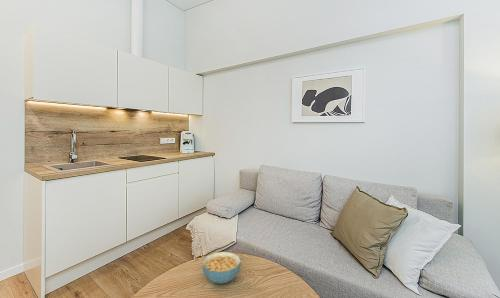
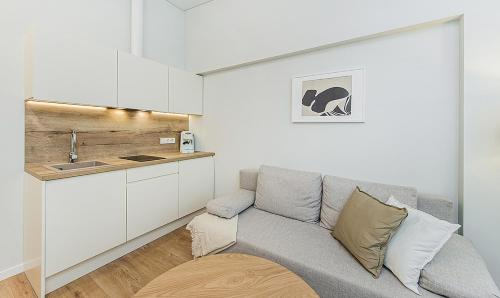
- cereal bowl (221, 270)
